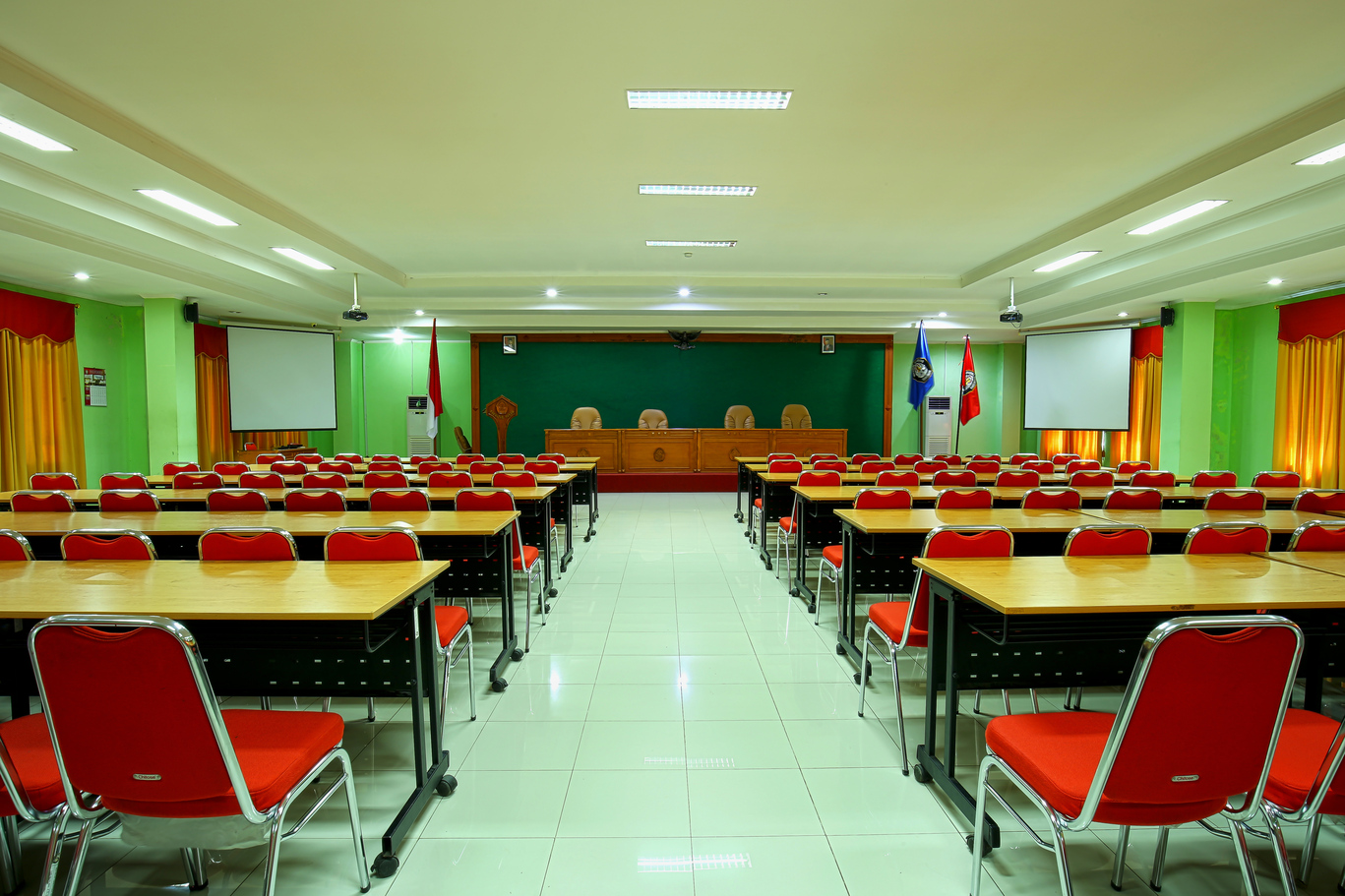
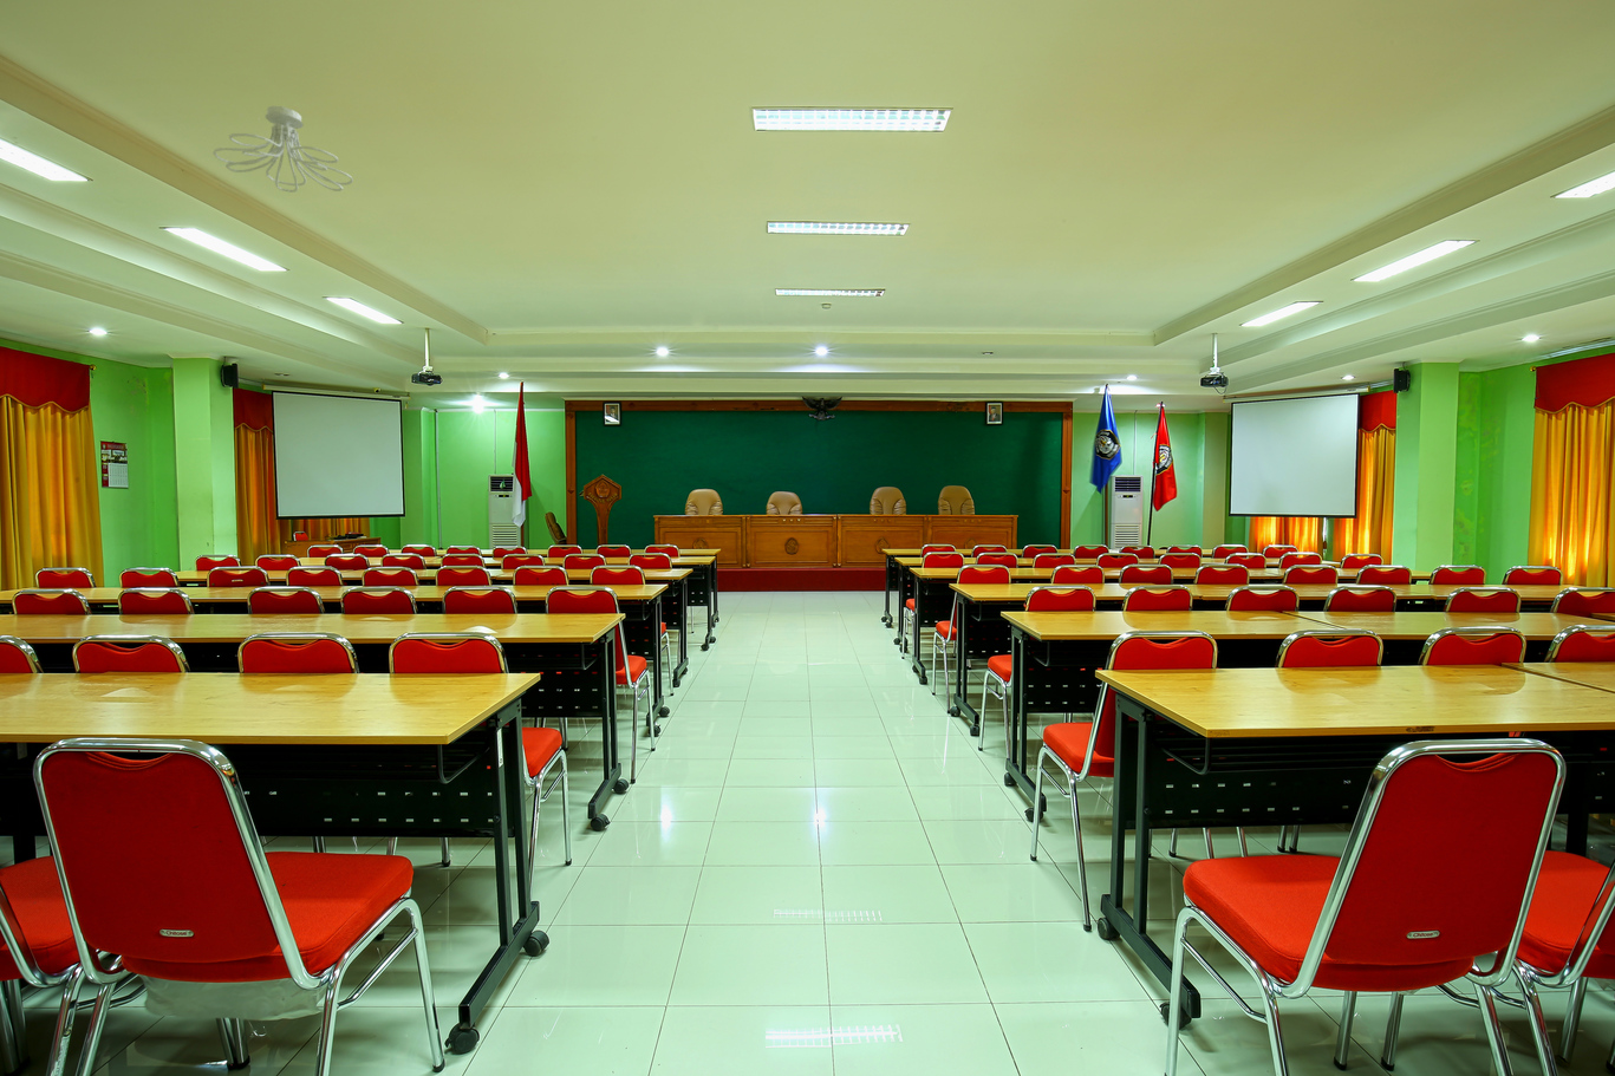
+ ceiling light fixture (286, 145)
